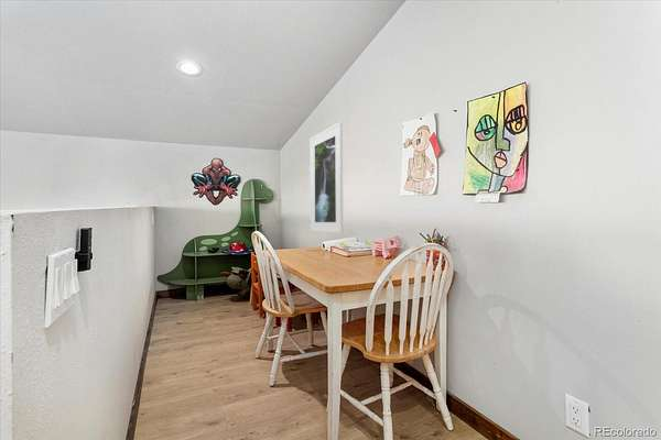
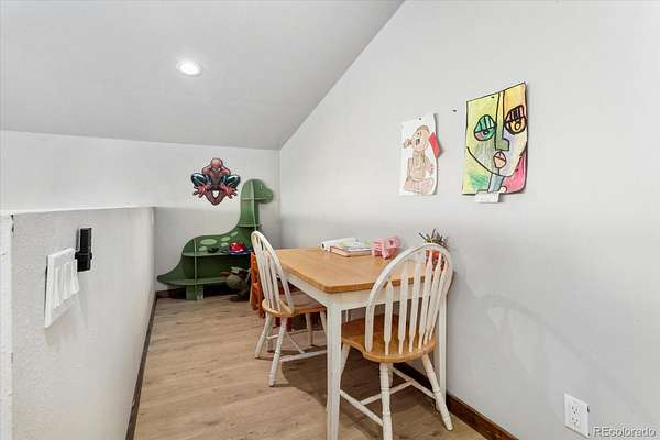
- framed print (325, 182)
